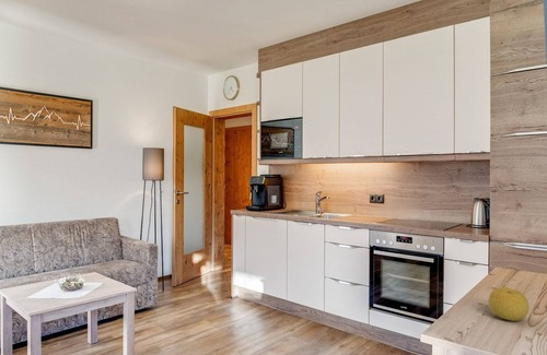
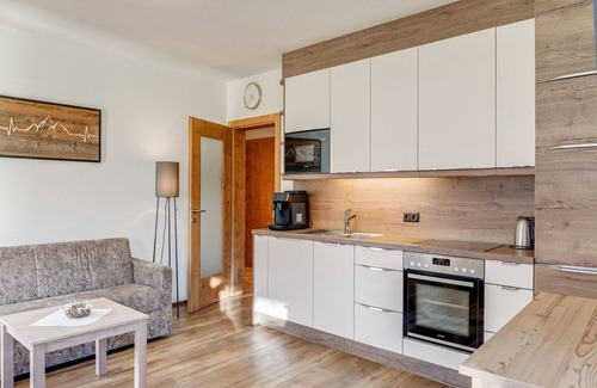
- fruit (508, 304)
